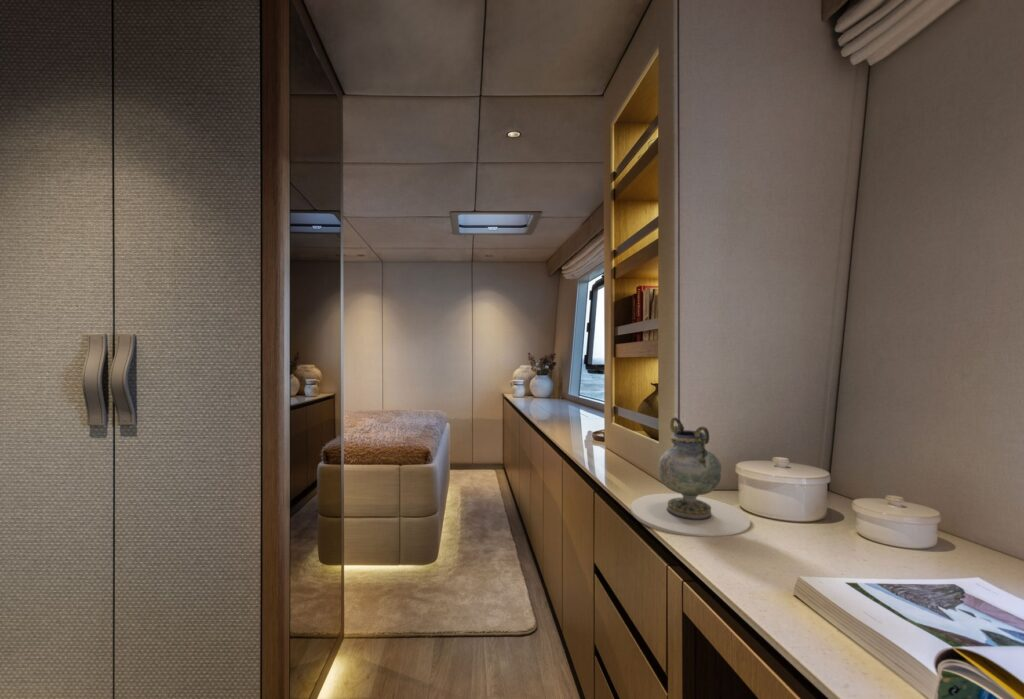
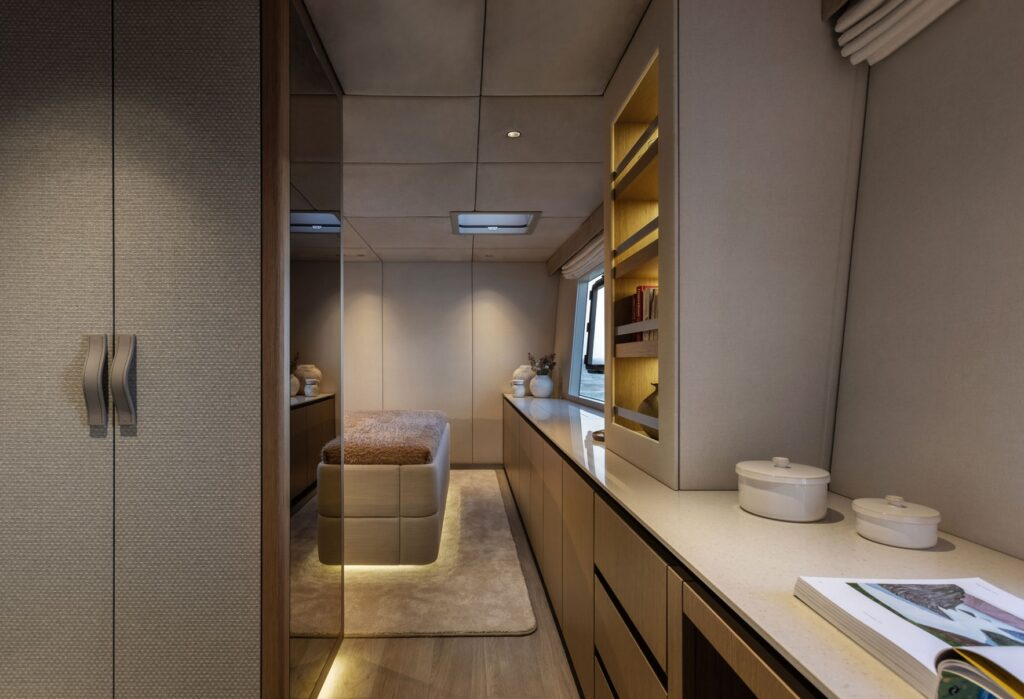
- decorative vase (691, 469)
